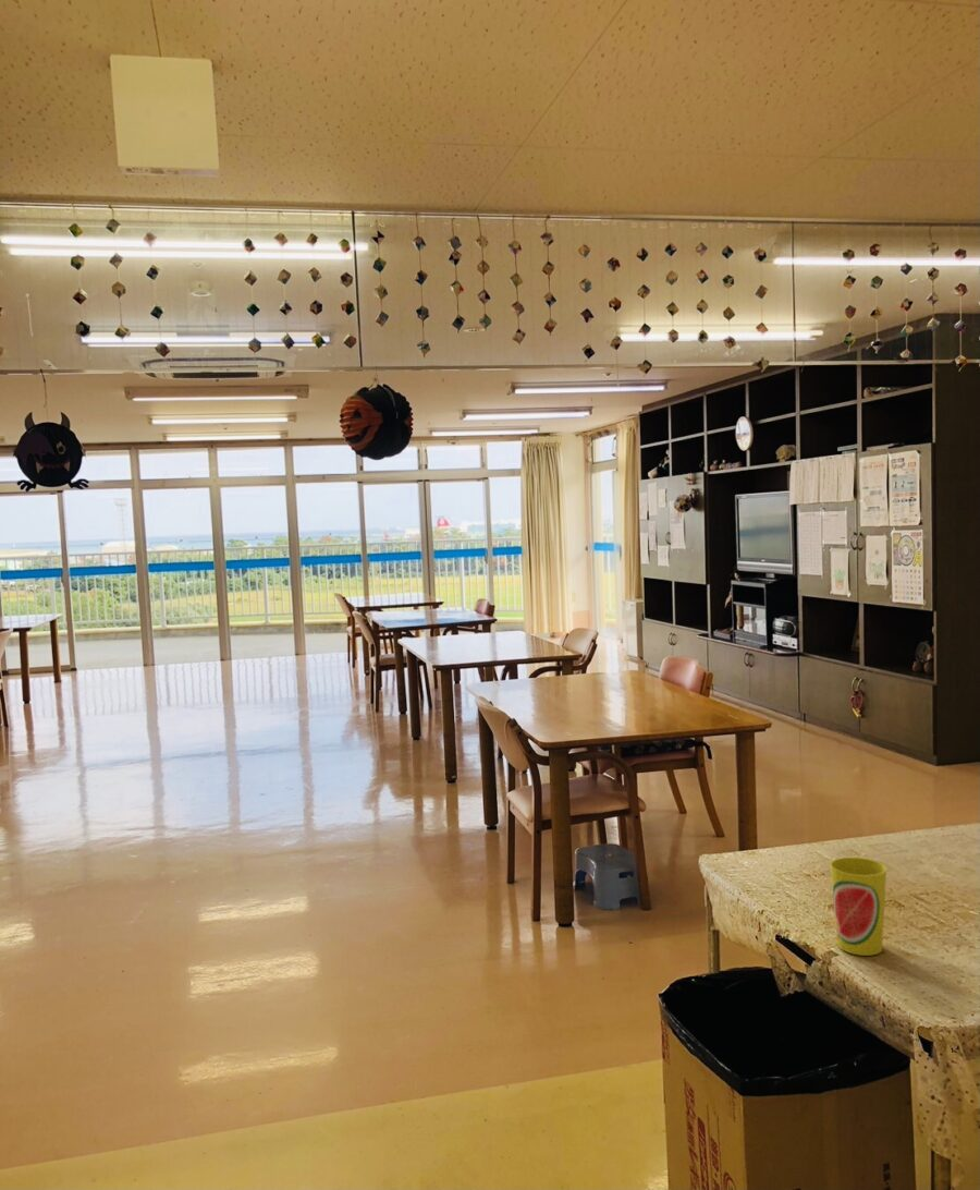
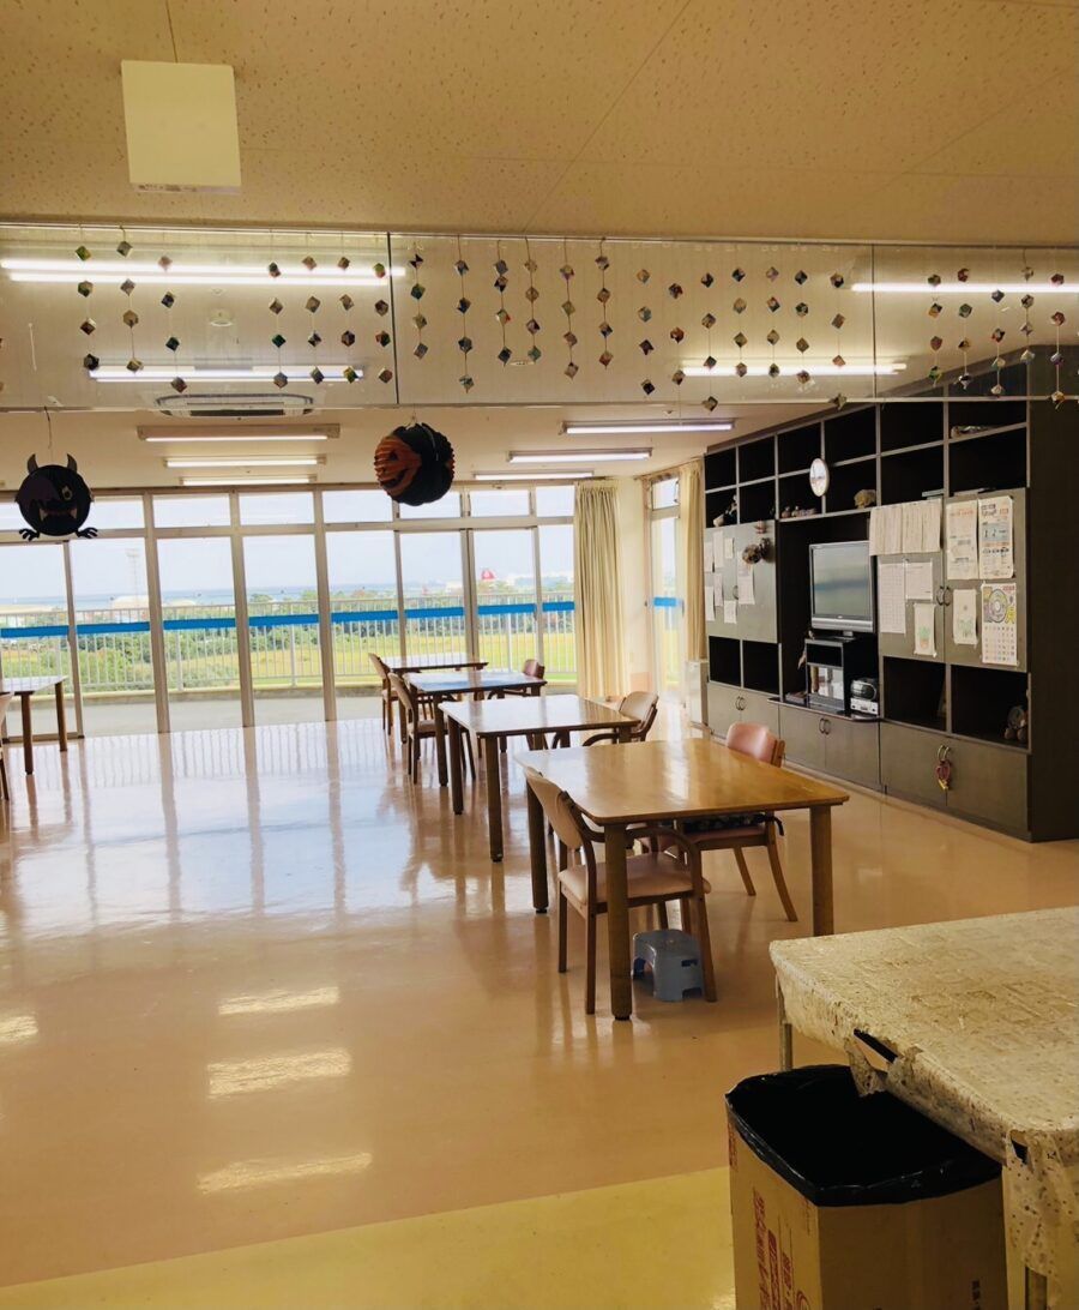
- cup (858, 906)
